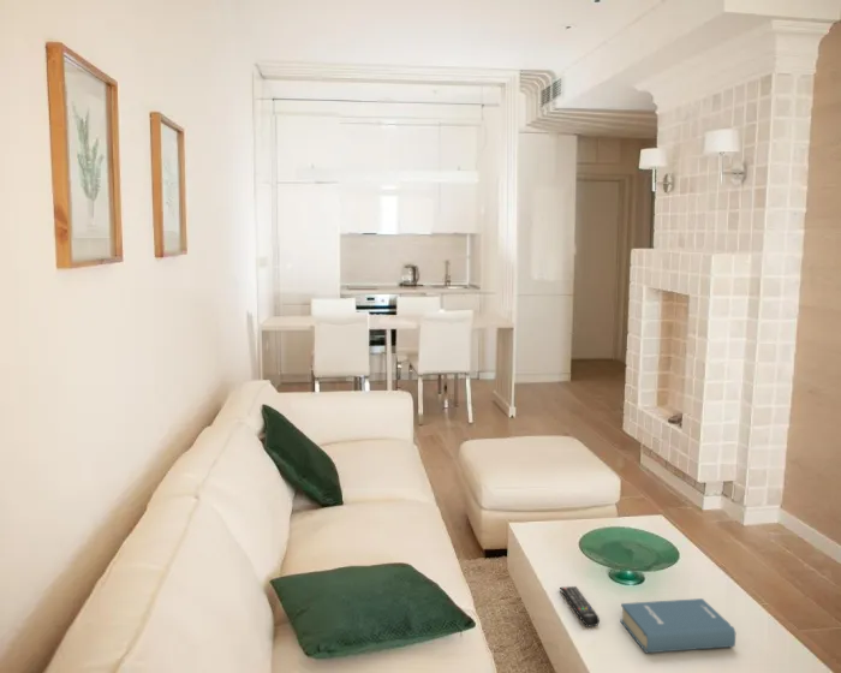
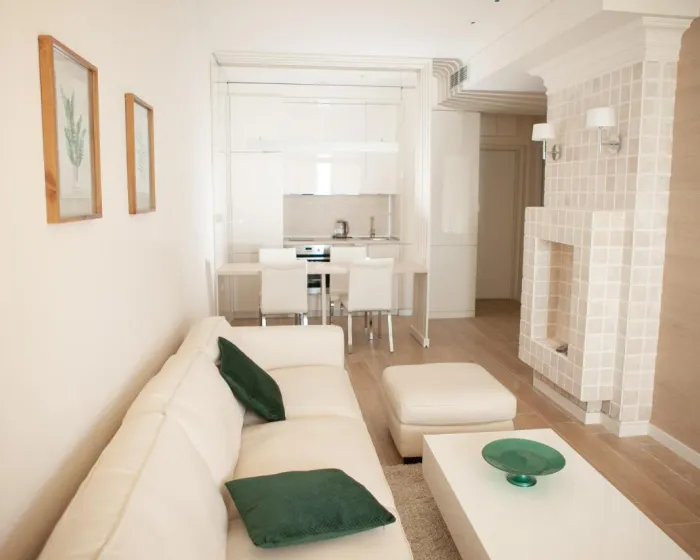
- hardback book (675, 625)
- remote control (578, 603)
